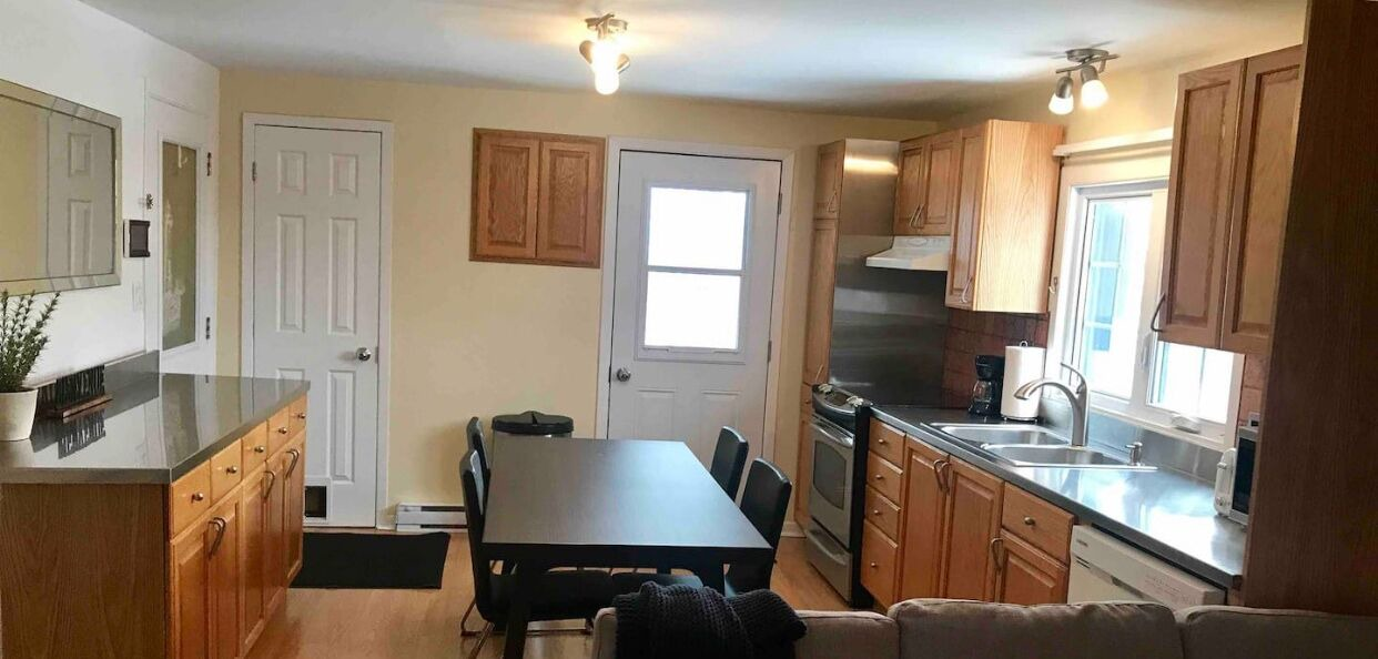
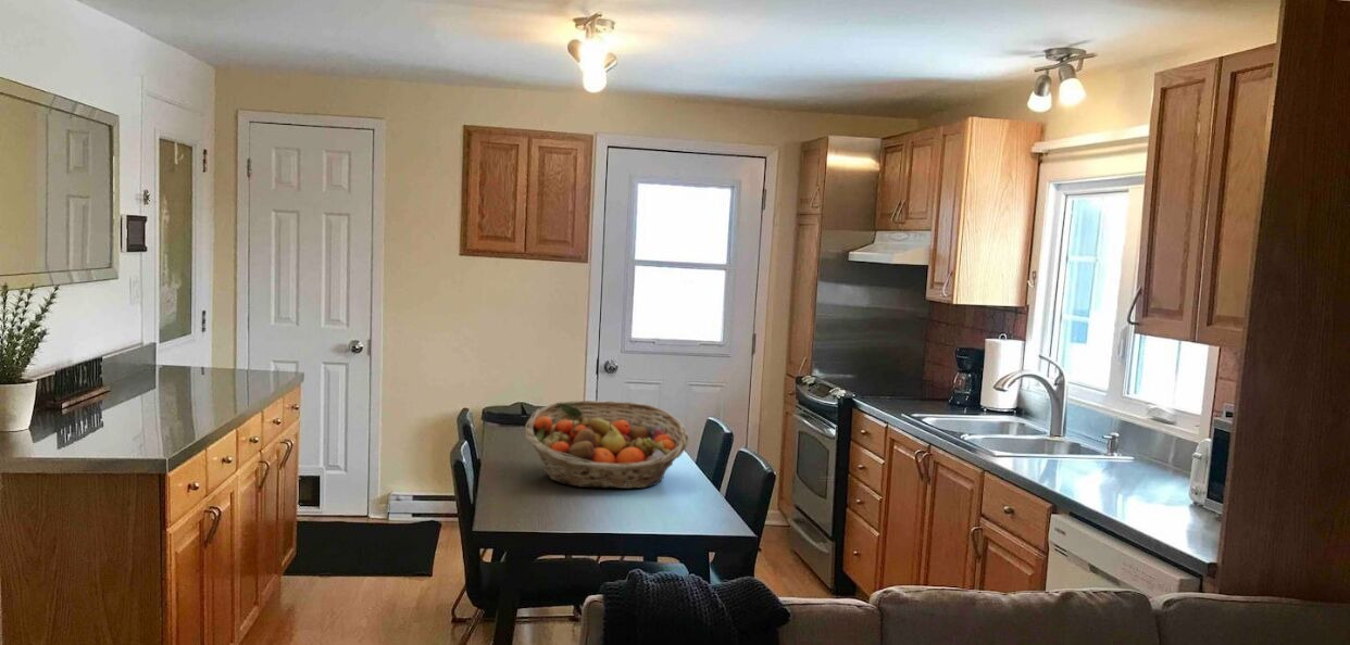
+ fruit basket (607, 443)
